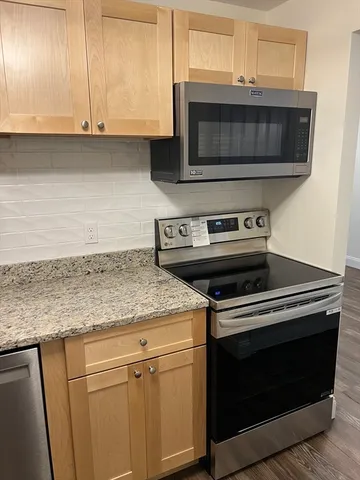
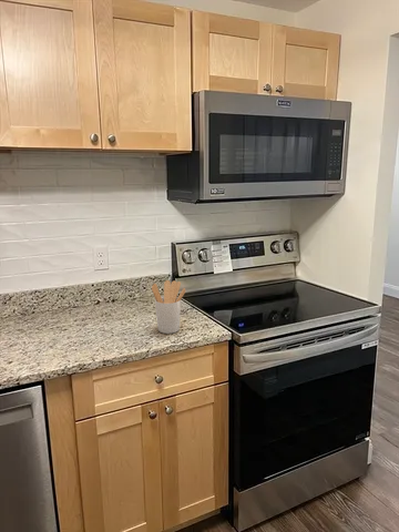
+ utensil holder (170, 305)
